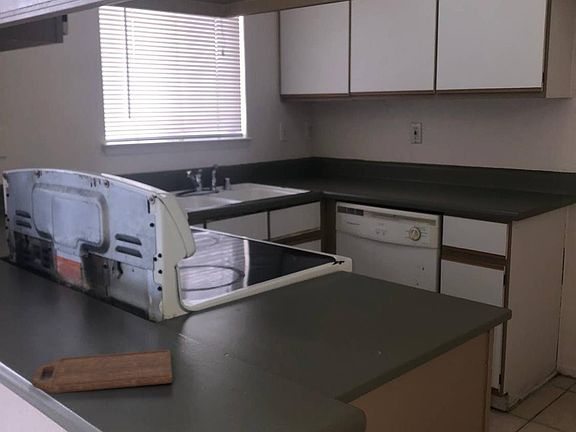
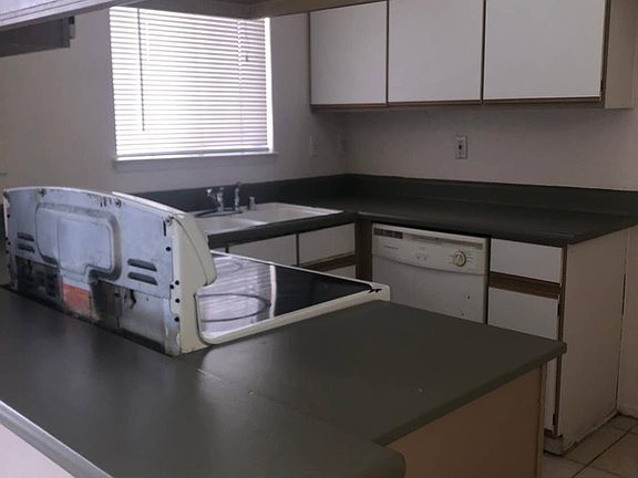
- cutting board (104, 370)
